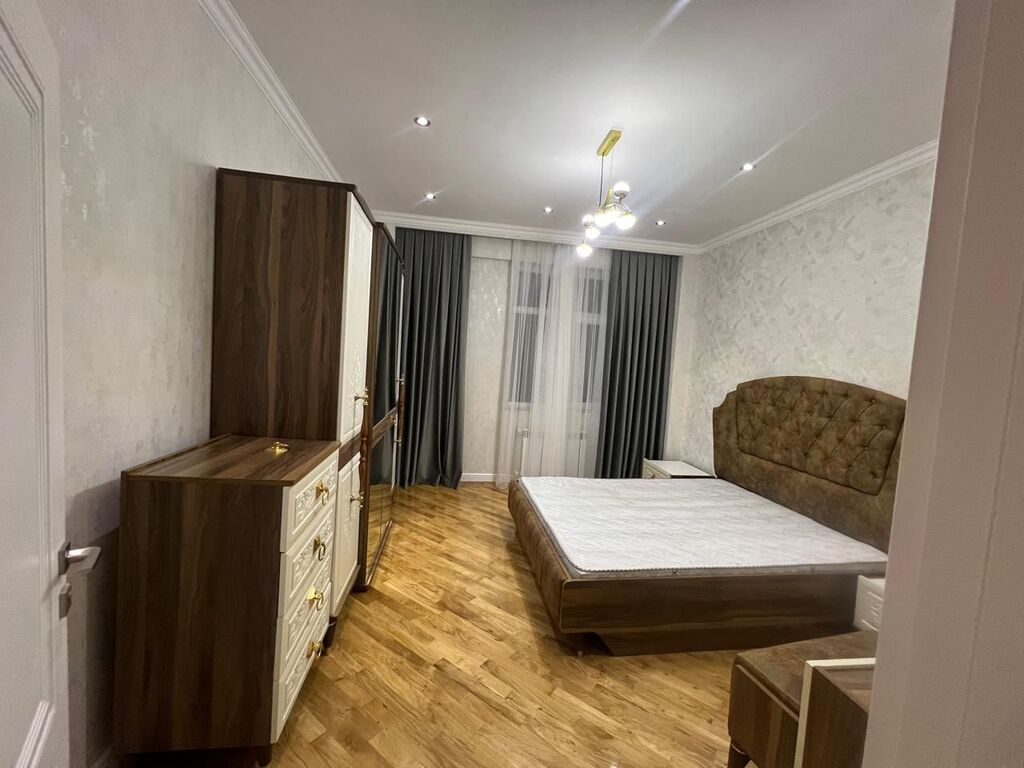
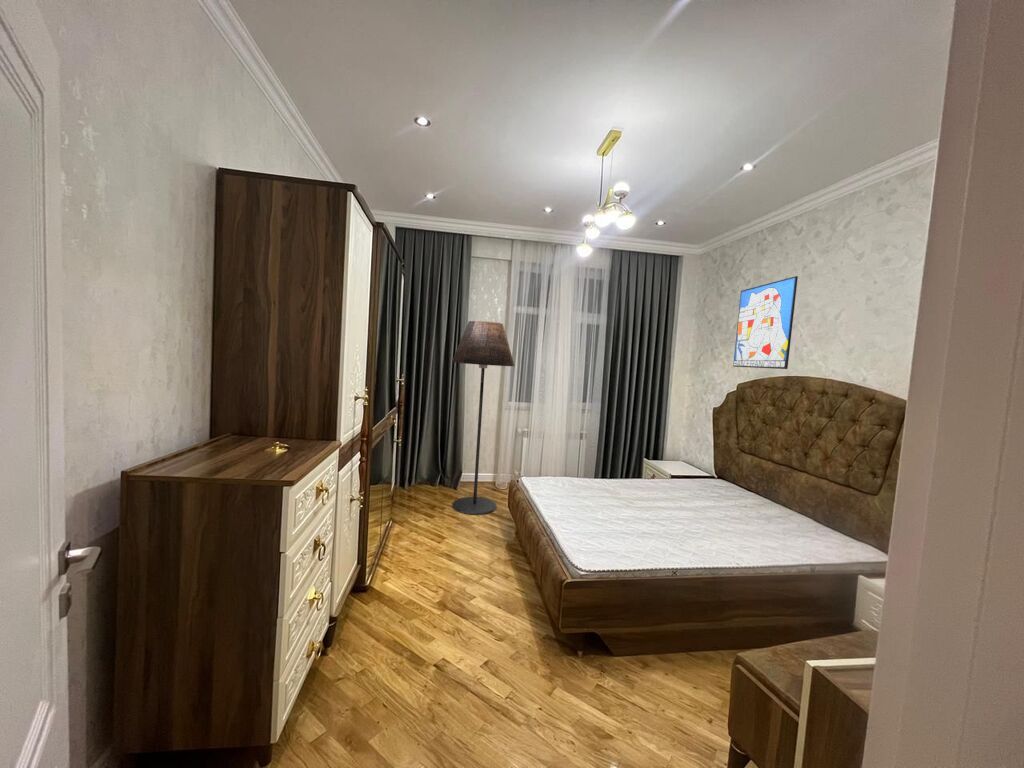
+ floor lamp (480, 415)
+ wall art (761, 326)
